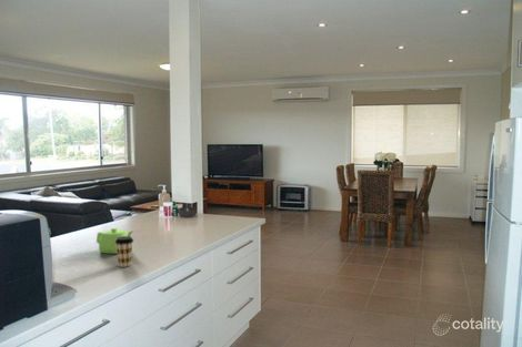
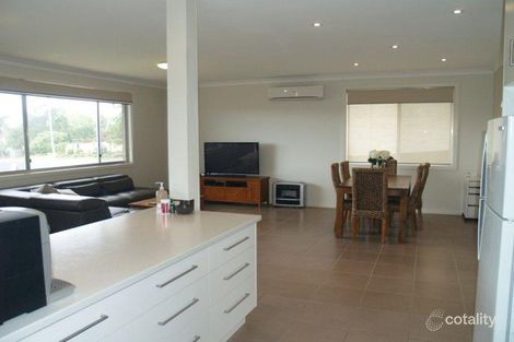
- coffee cup (124, 251)
- teapot (116, 238)
